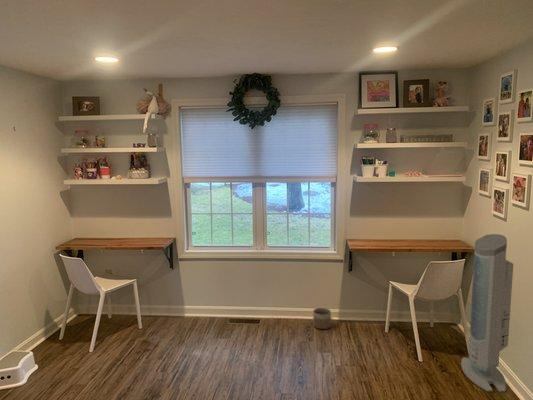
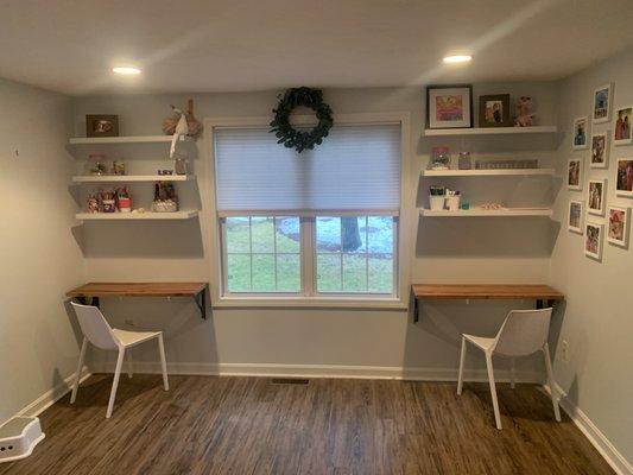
- planter (322, 318)
- air purifier (486, 306)
